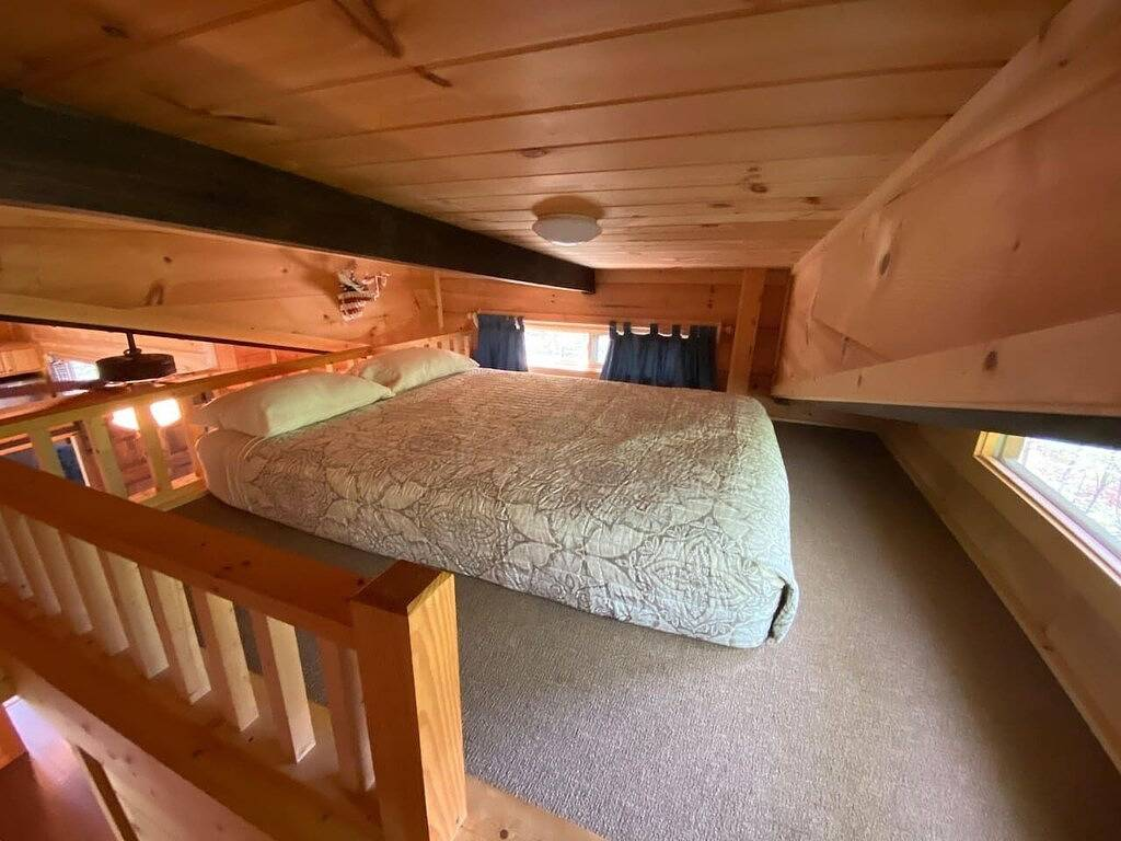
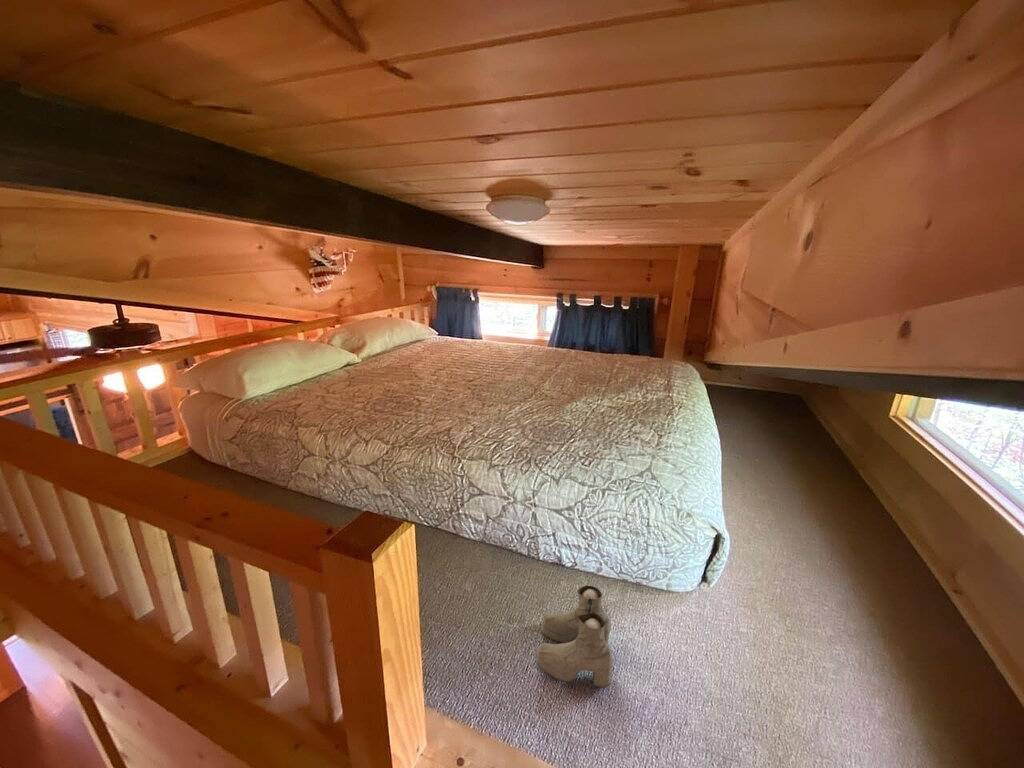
+ boots (575, 628)
